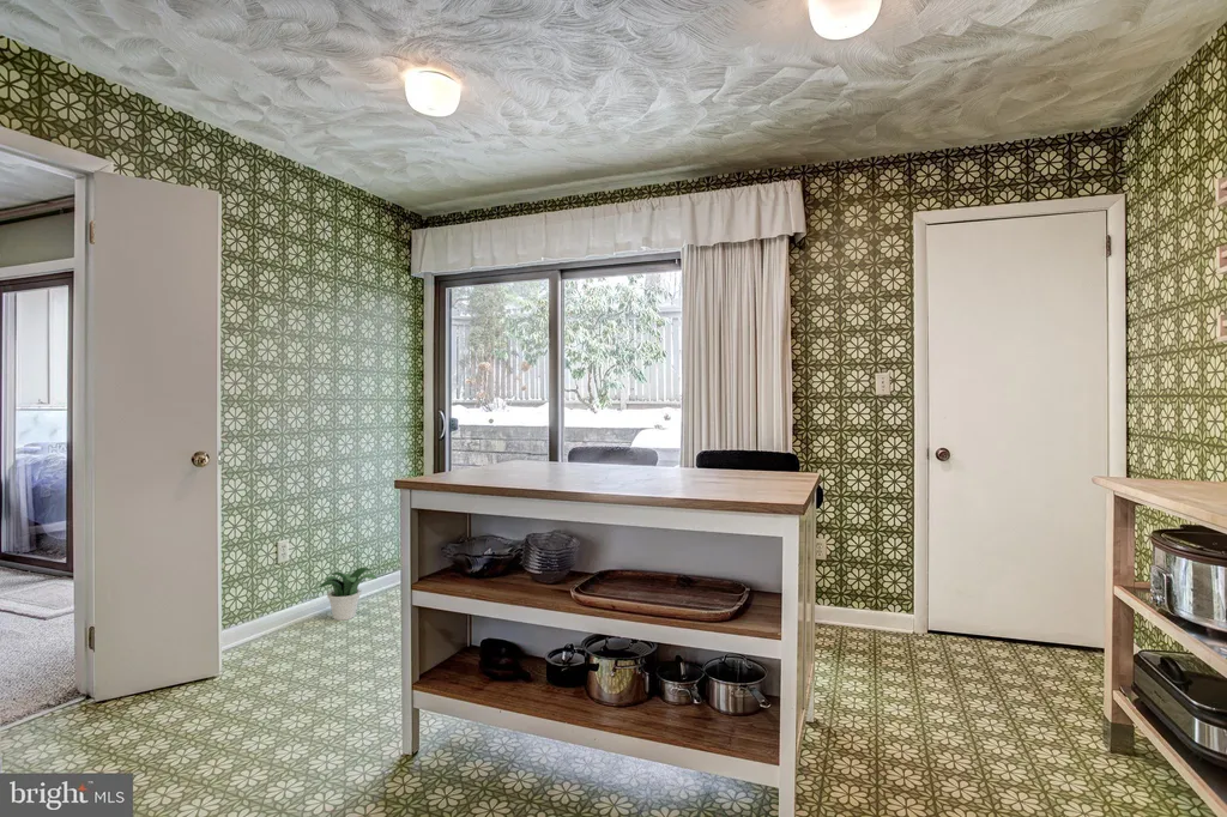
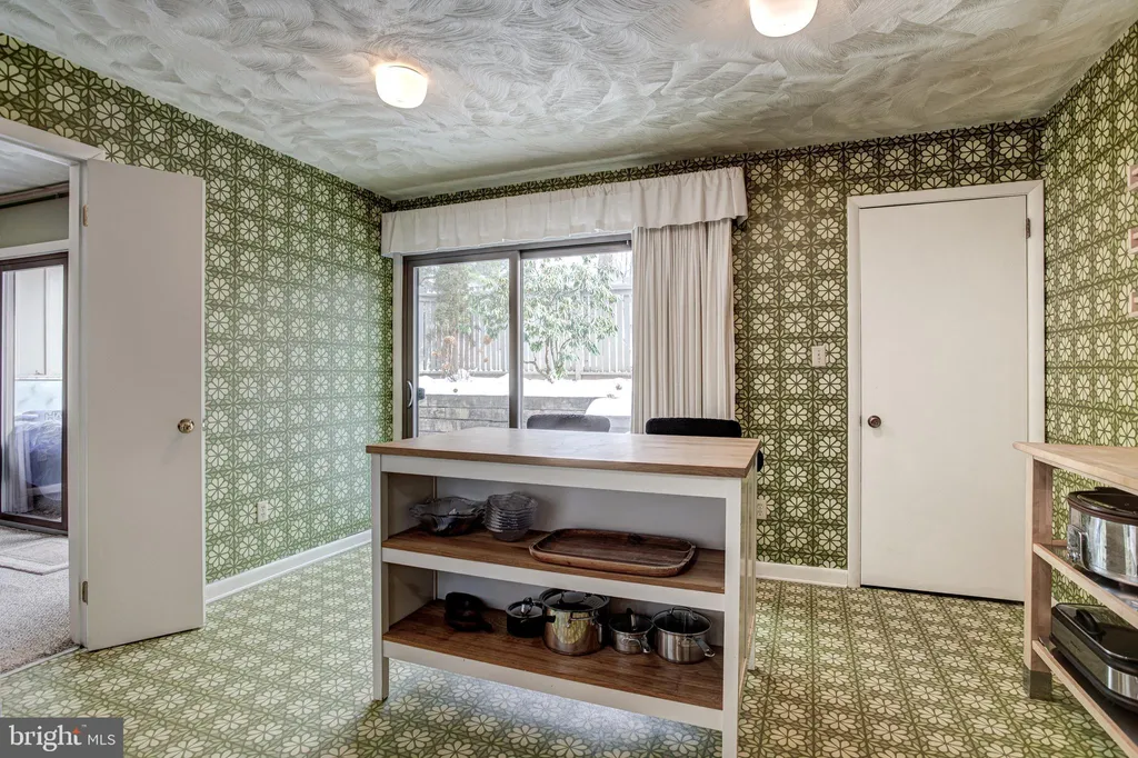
- potted plant (349, 594)
